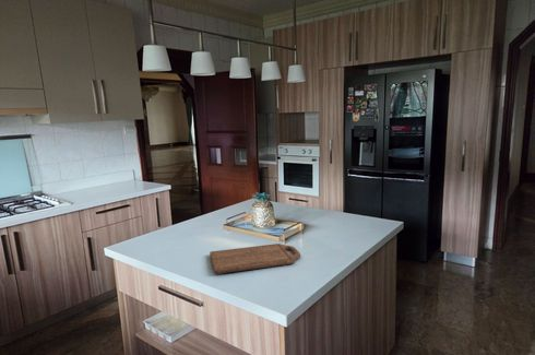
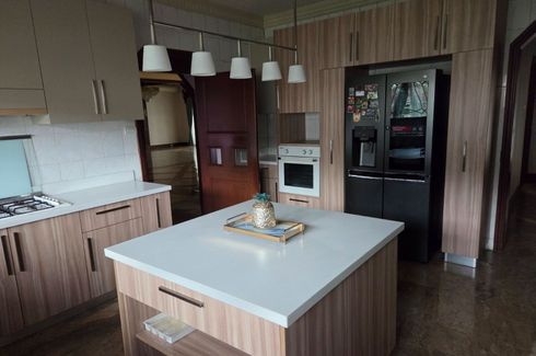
- cutting board (255, 257)
